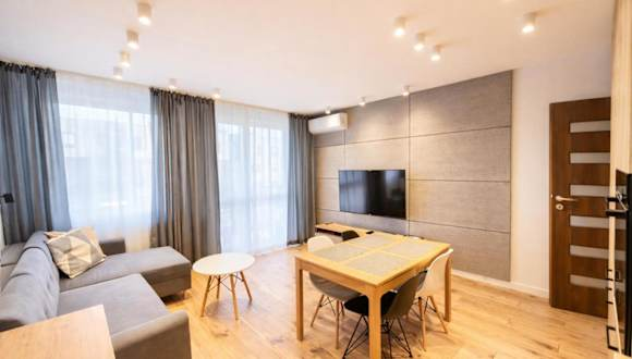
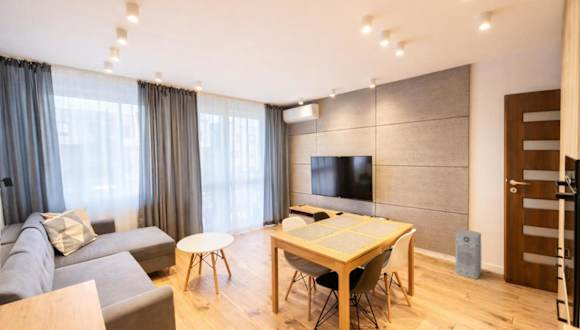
+ air purifier (468, 252)
